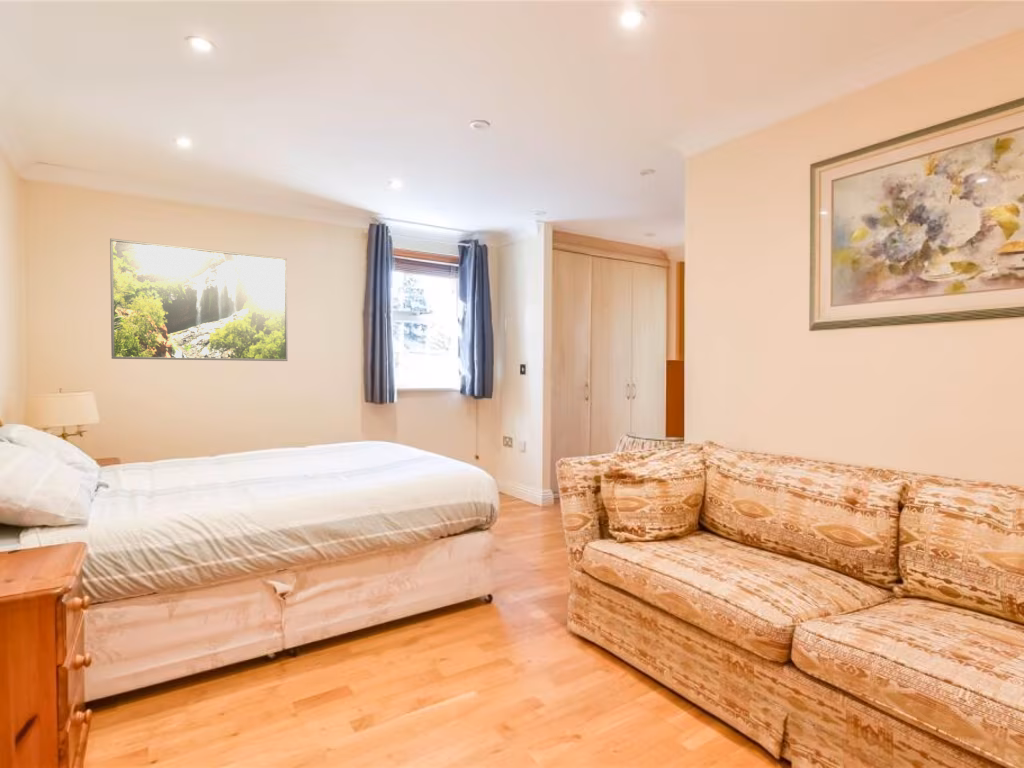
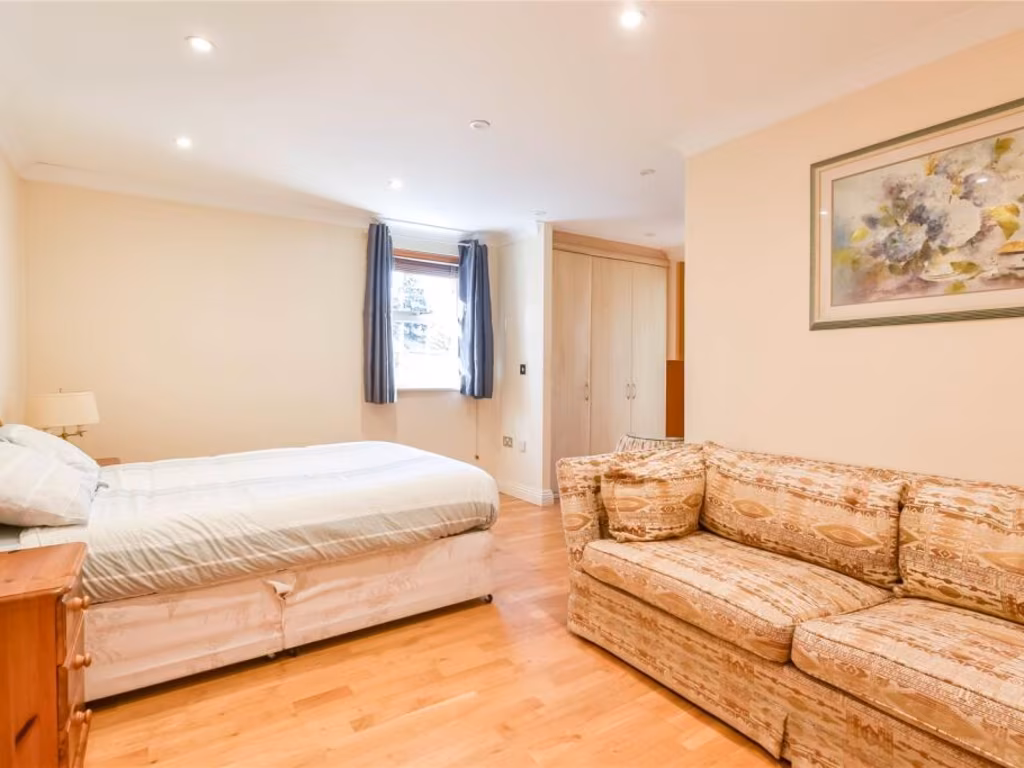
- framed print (205, 304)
